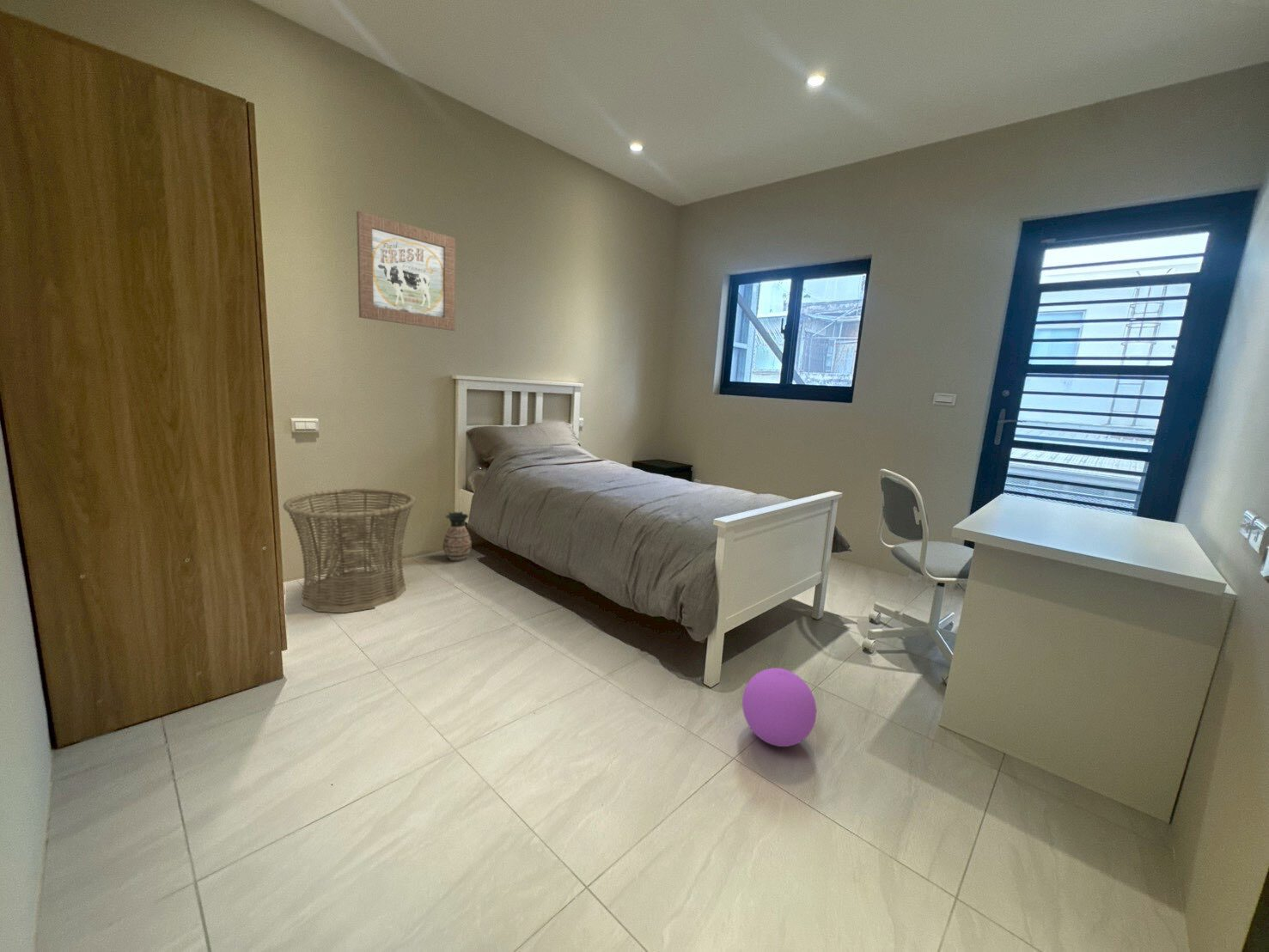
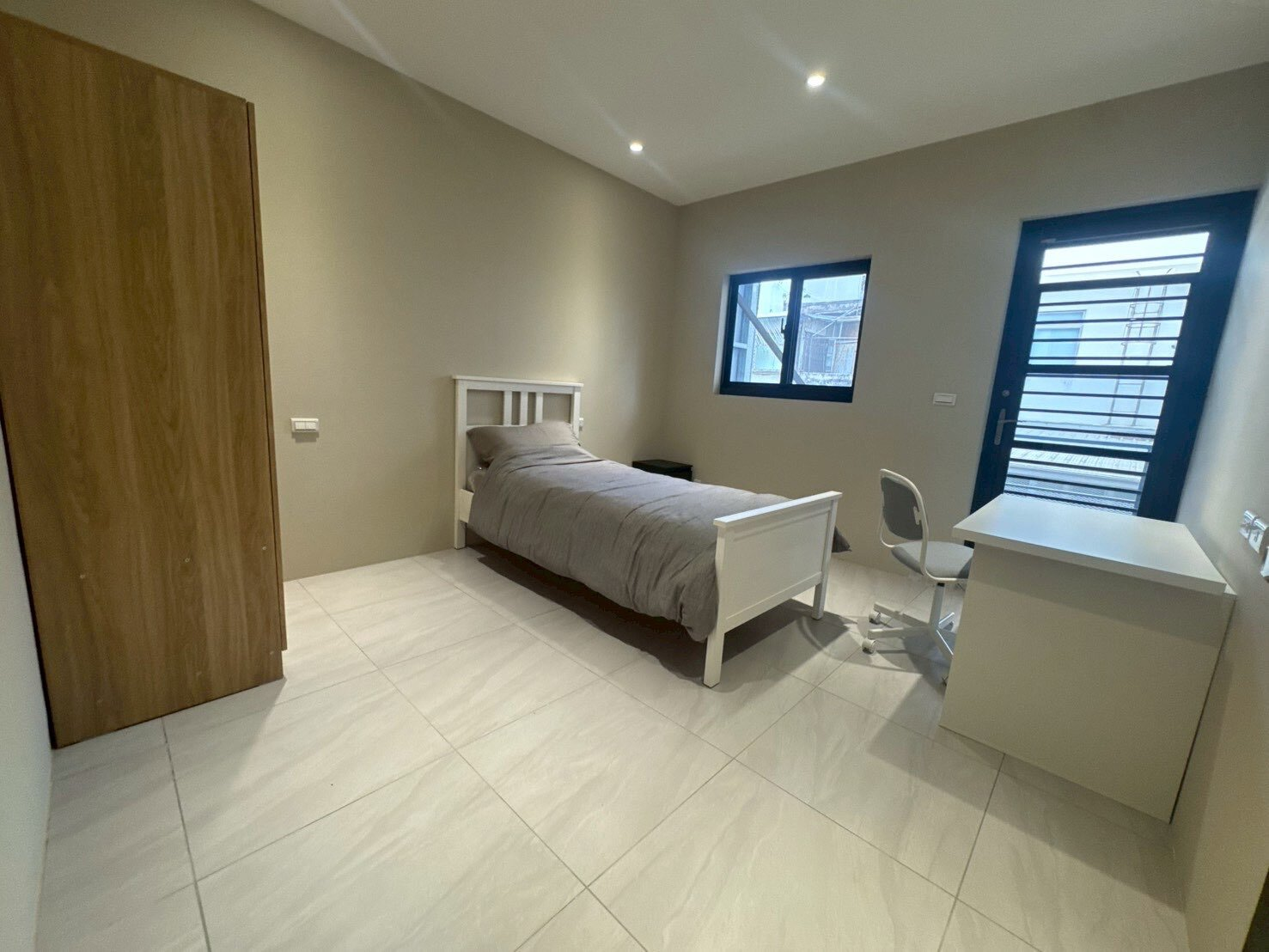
- ball (778, 705)
- ceramic jug (456, 536)
- wall art (409, 276)
- basket (354, 546)
